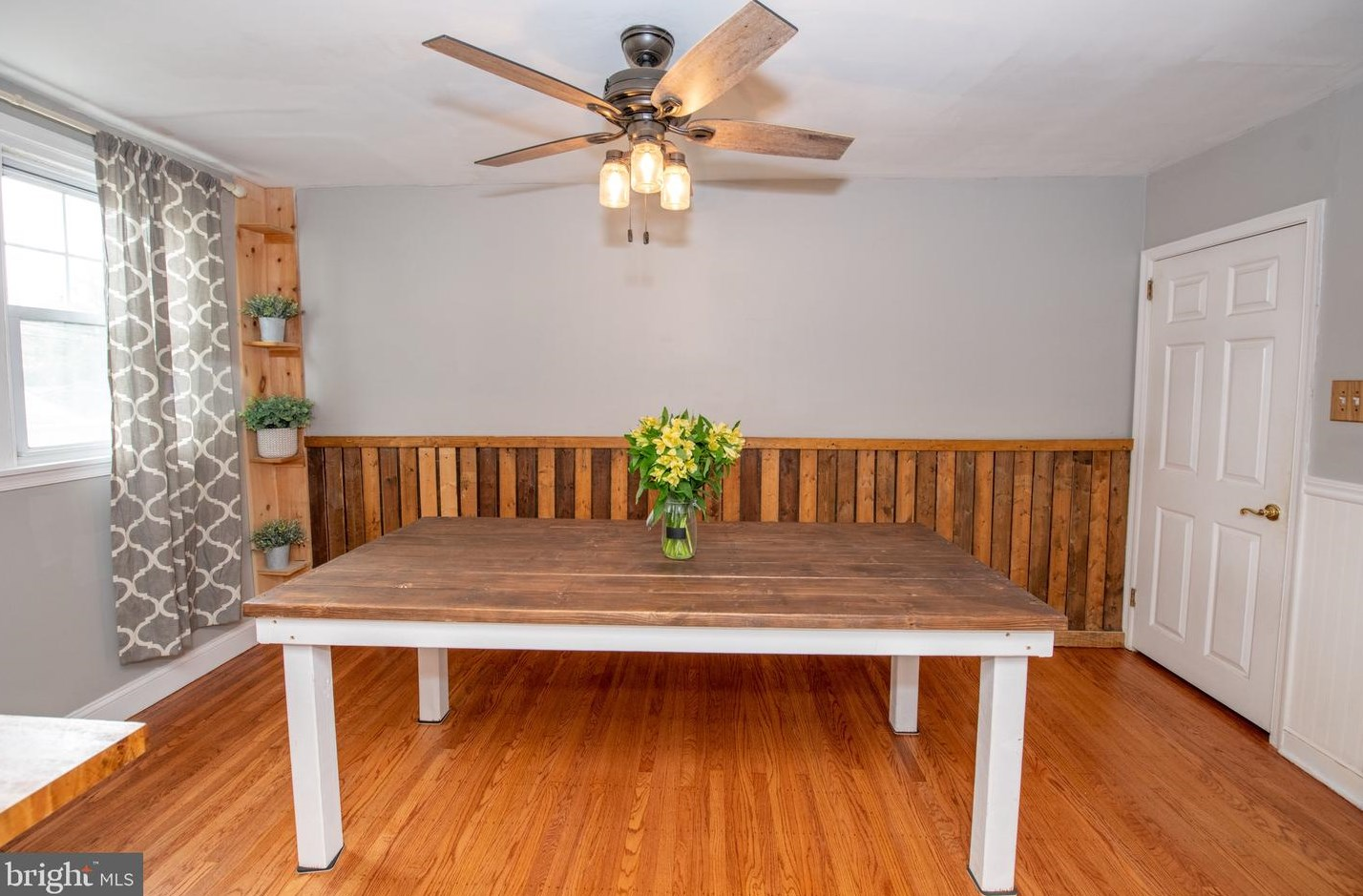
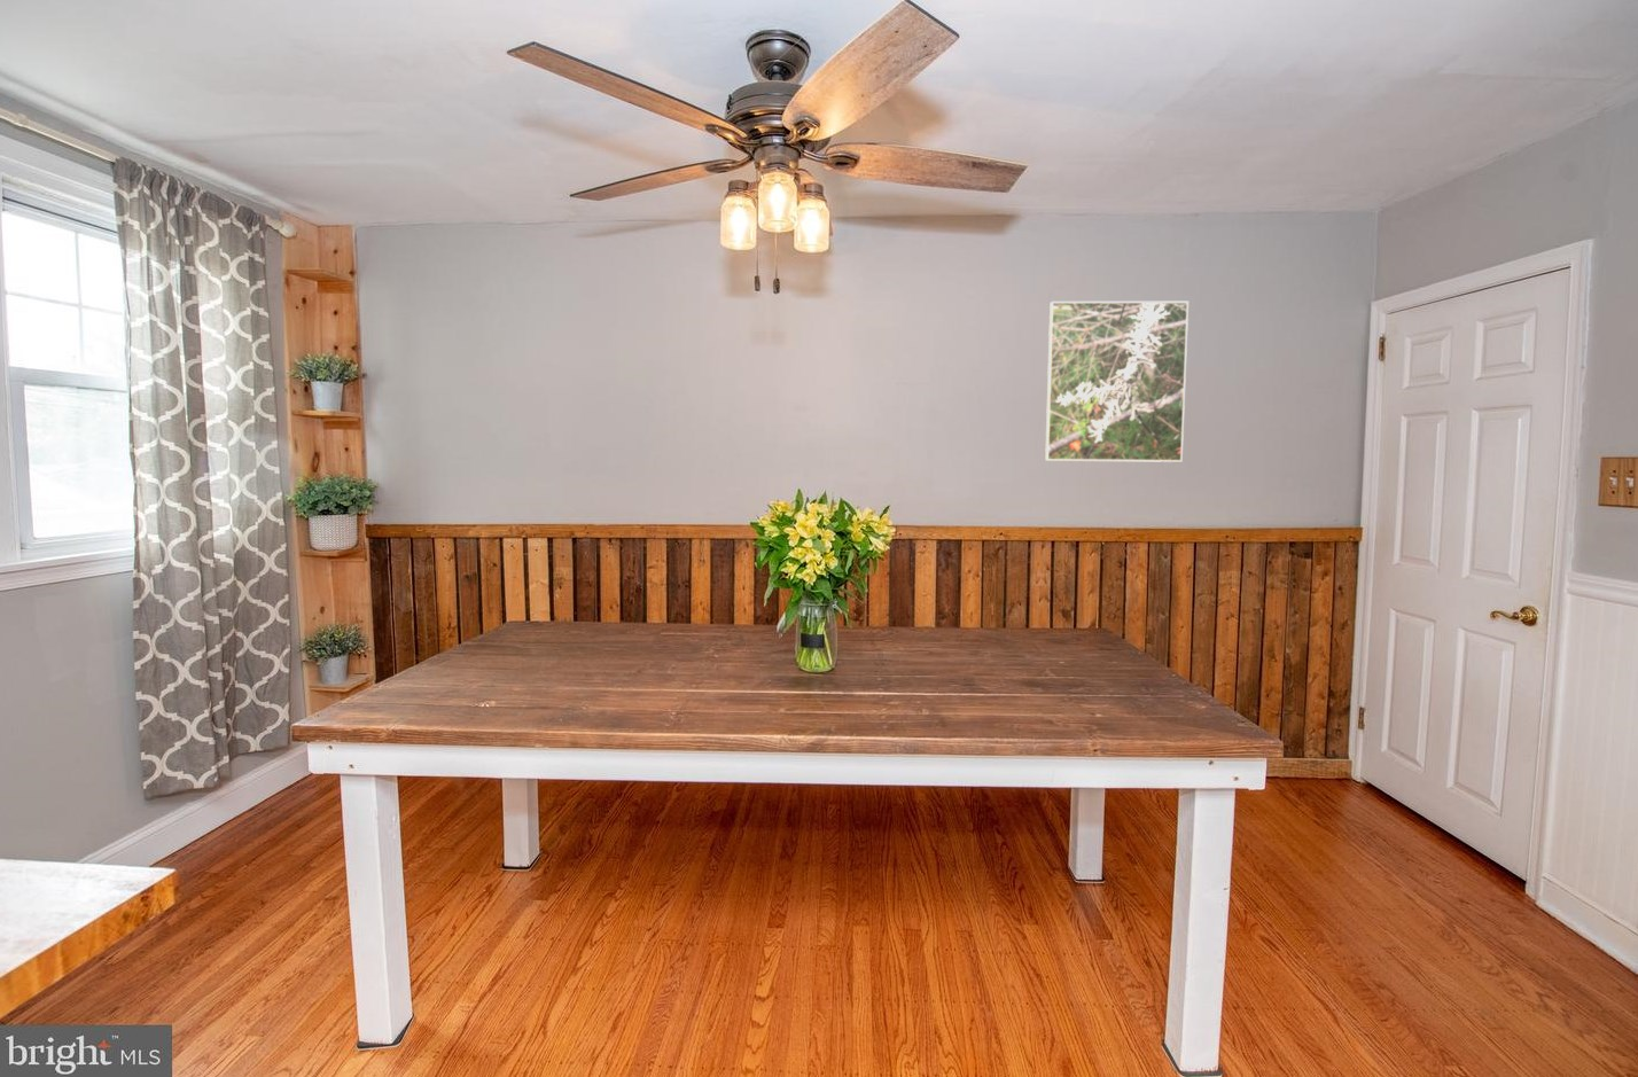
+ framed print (1115, 382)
